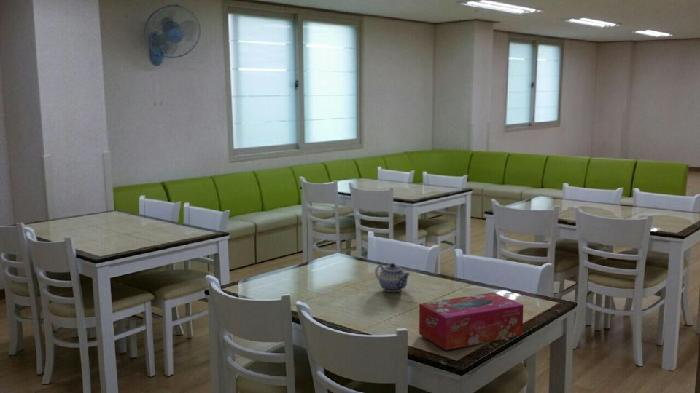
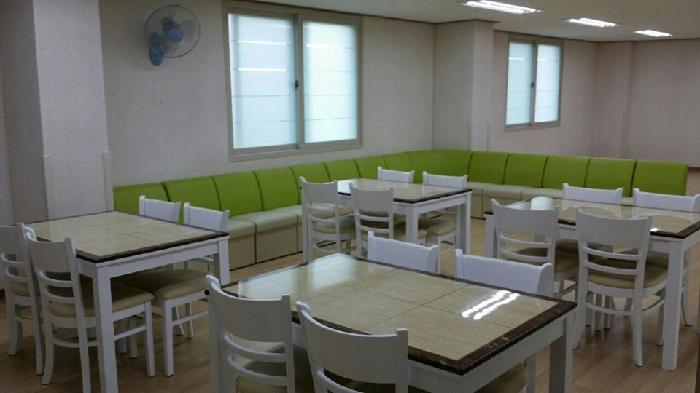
- tissue box (470, 319)
- teapot (392, 276)
